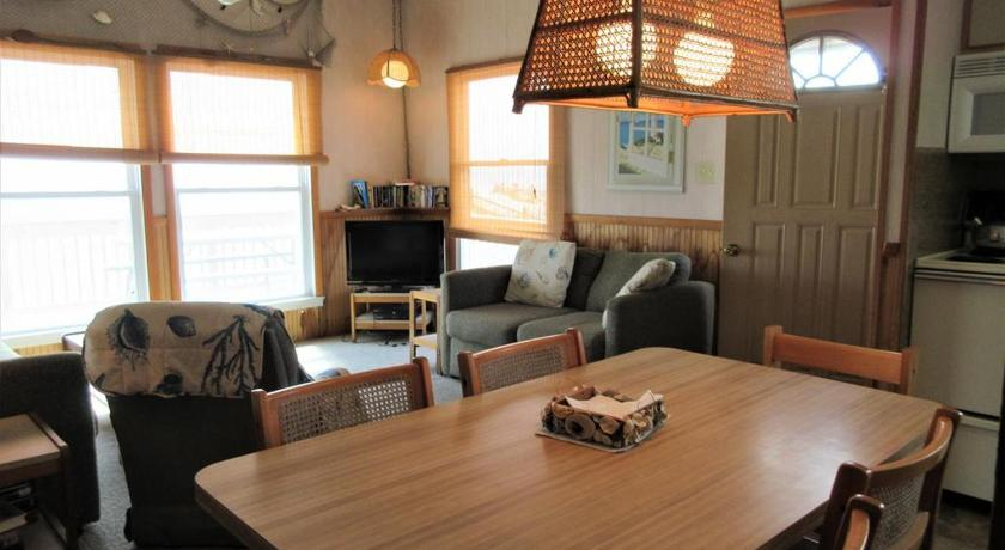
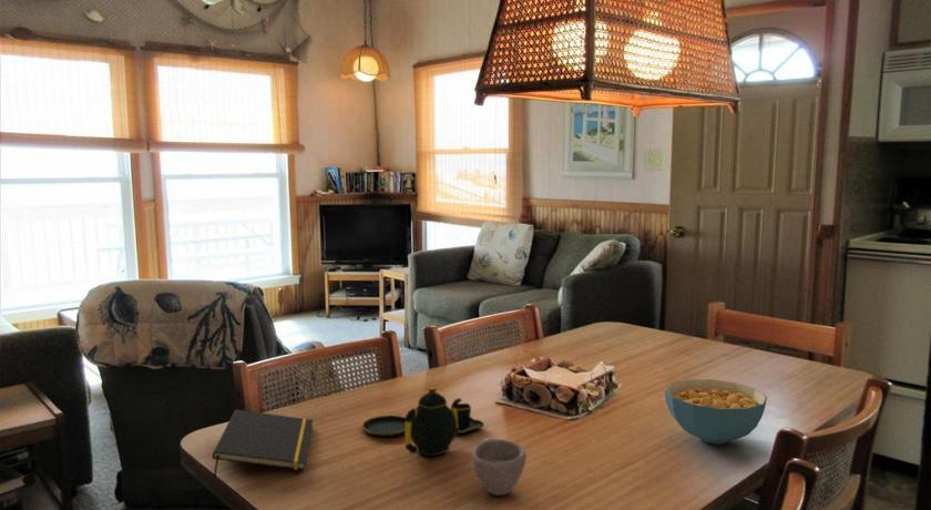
+ cereal bowl (714, 416)
+ teapot (424, 402)
+ cup (494, 467)
+ notepad (267, 437)
